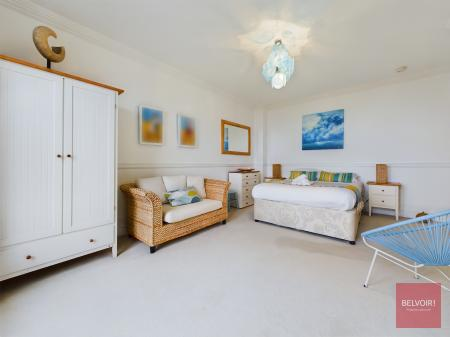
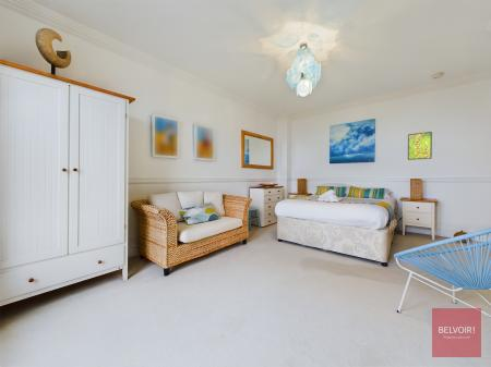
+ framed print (419, 146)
